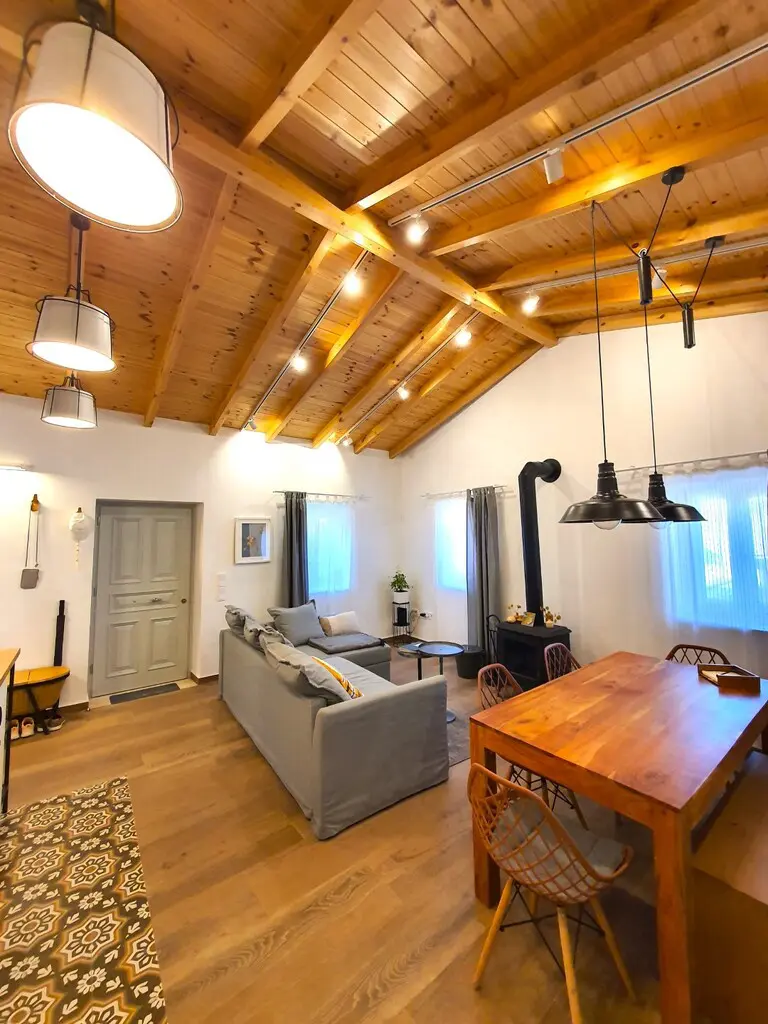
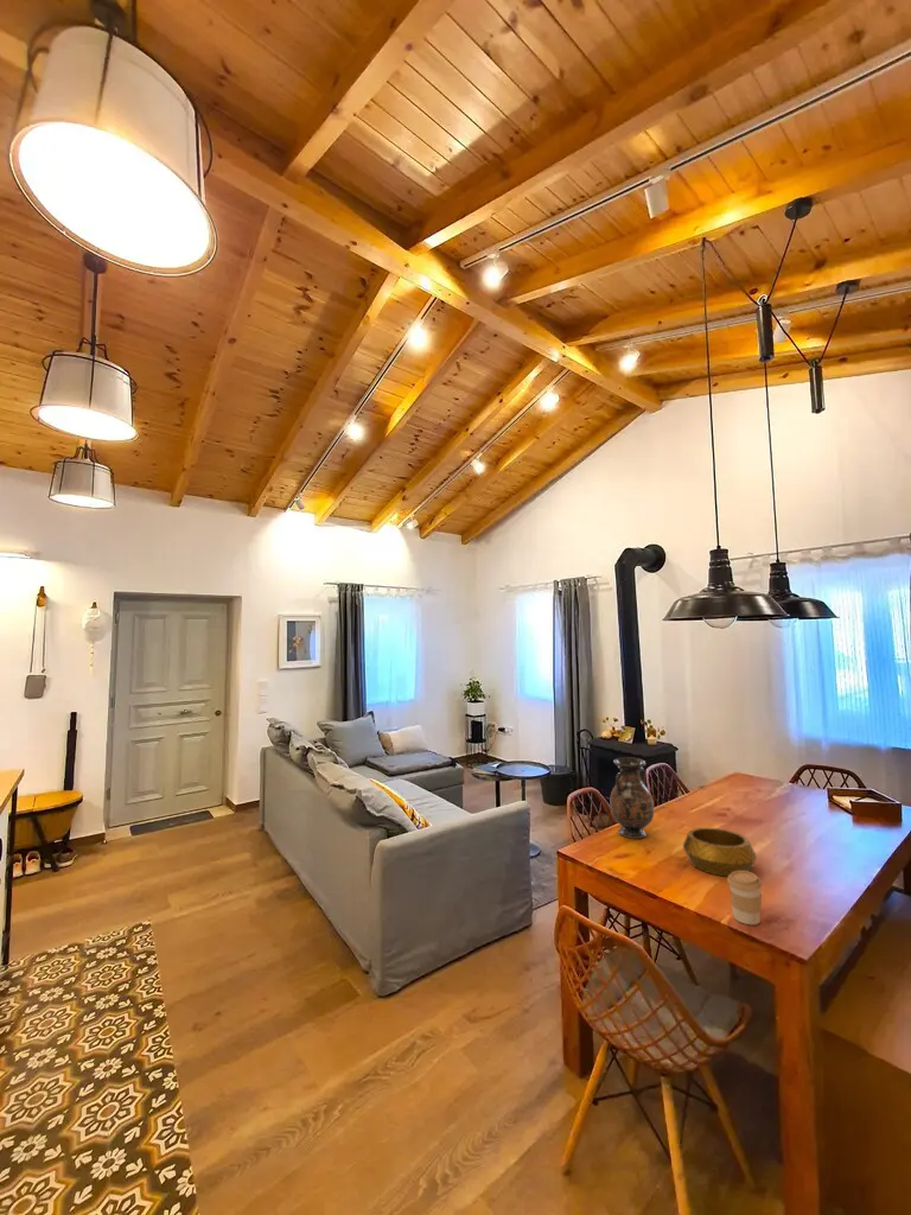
+ decorative bowl (718, 851)
+ vase (631, 796)
+ coffee cup (745, 896)
